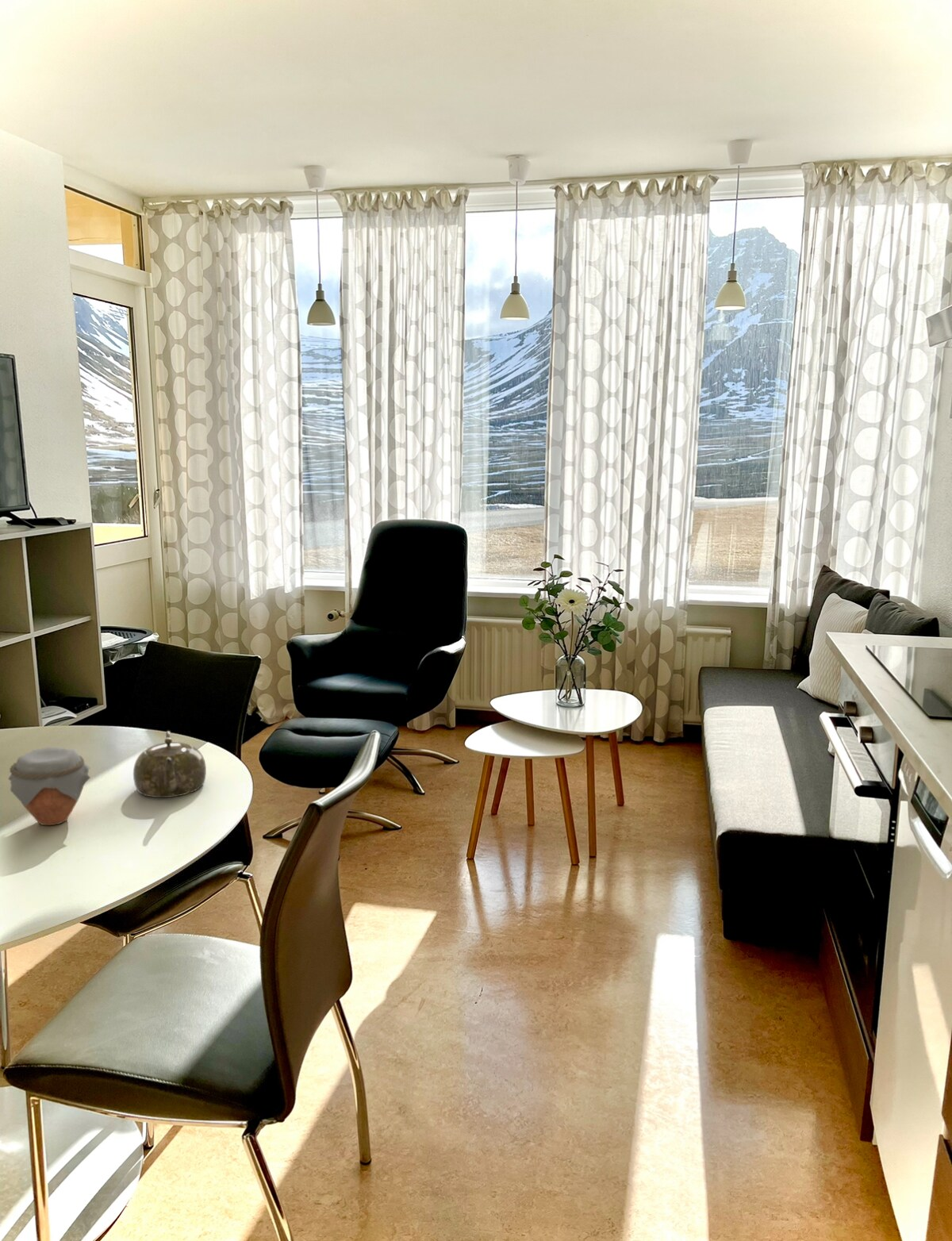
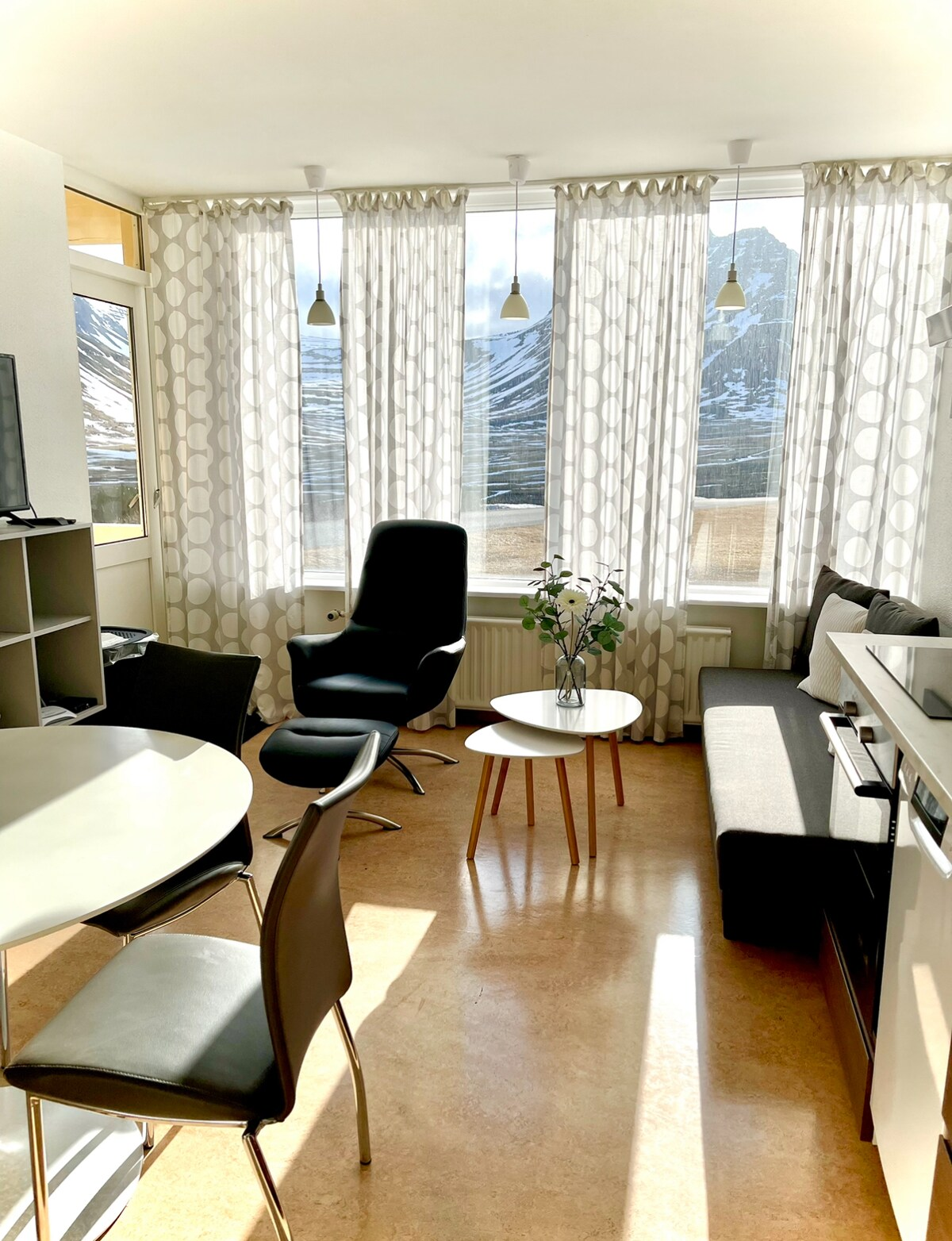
- jar (51, 787)
- teapot (169, 764)
